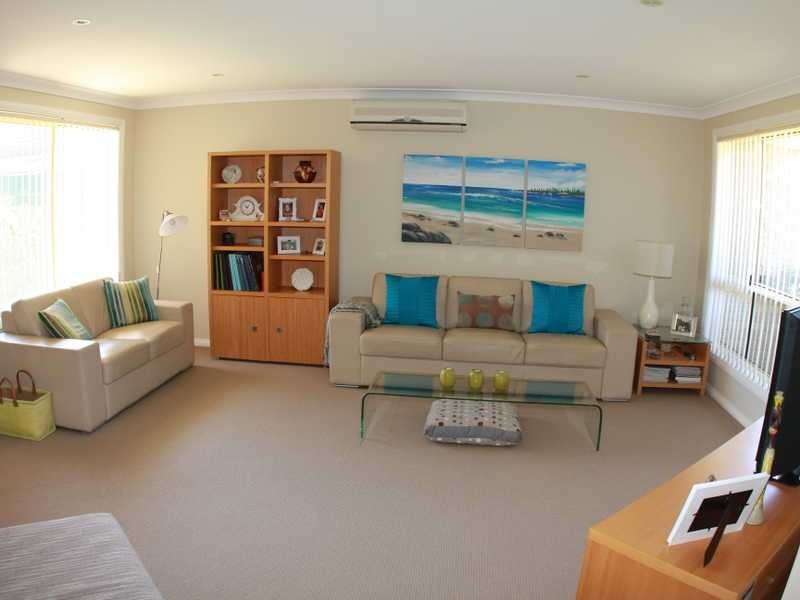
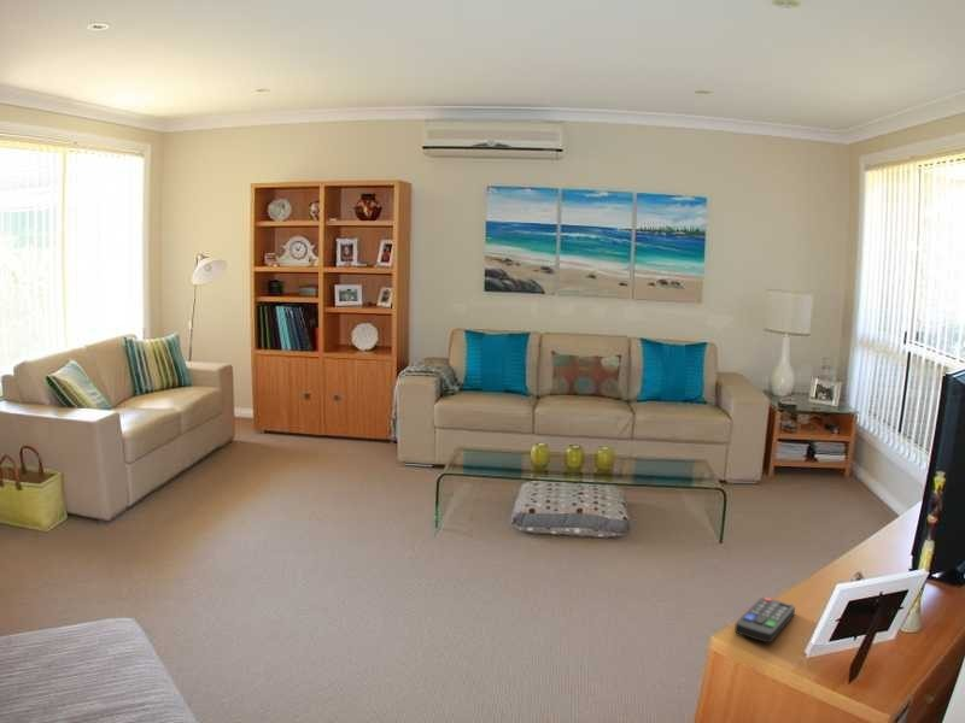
+ remote control (765, 617)
